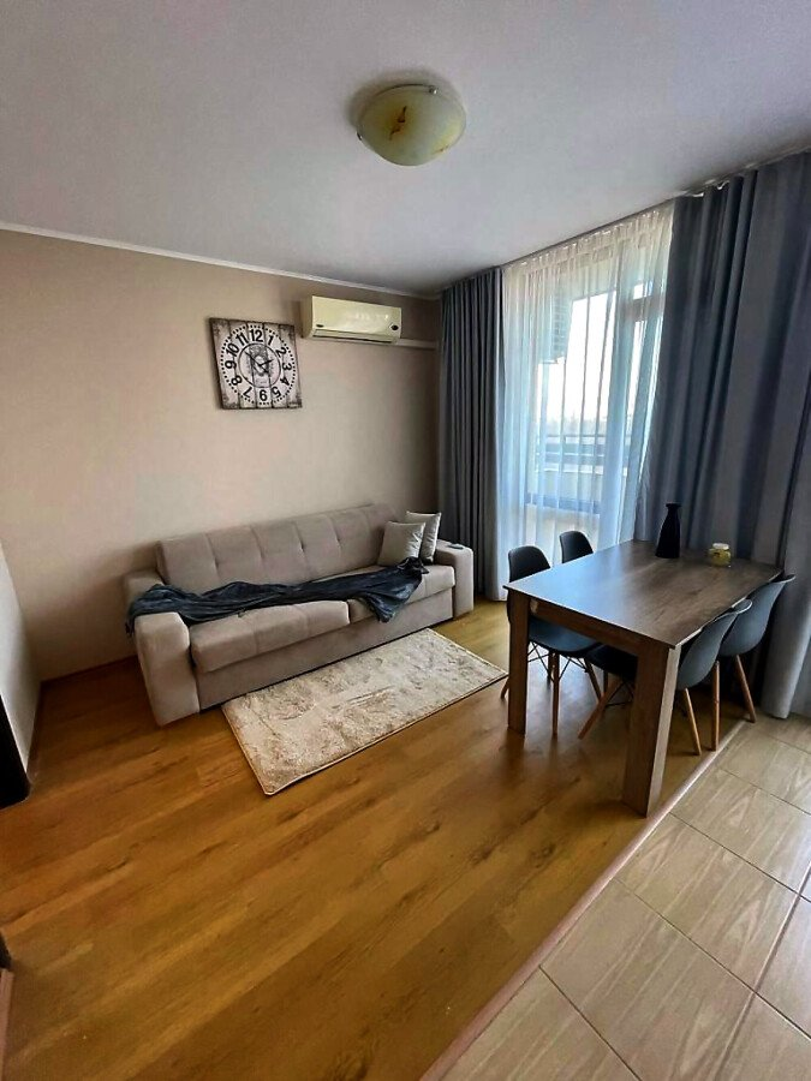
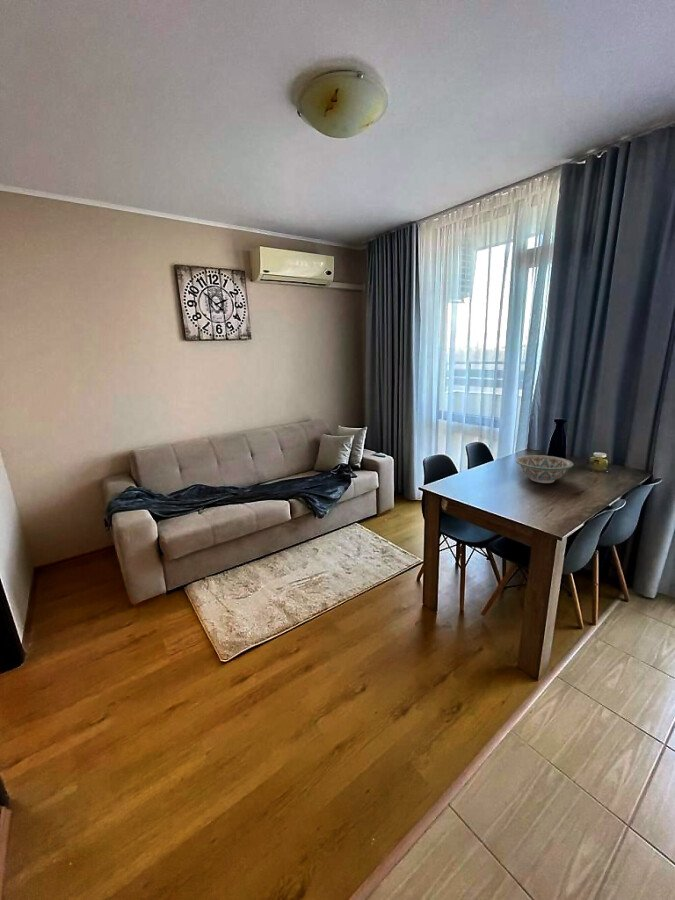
+ decorative bowl (542, 470)
